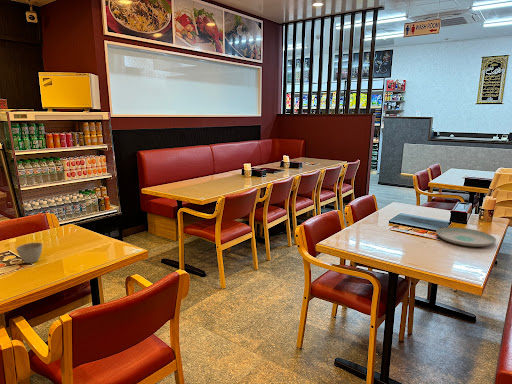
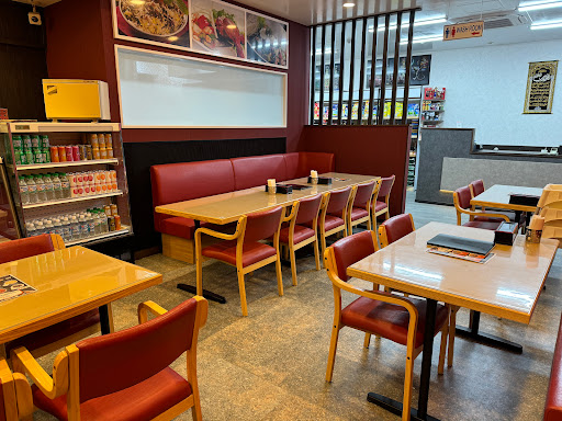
- flower pot (30, 253)
- plate (464, 237)
